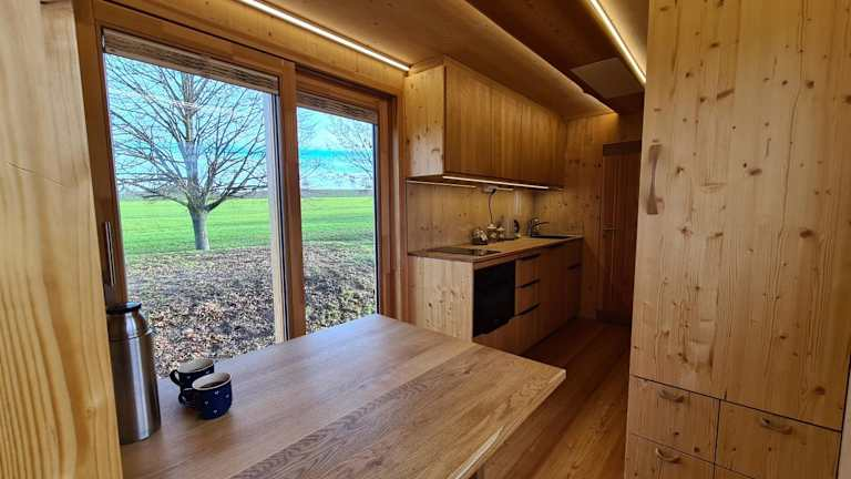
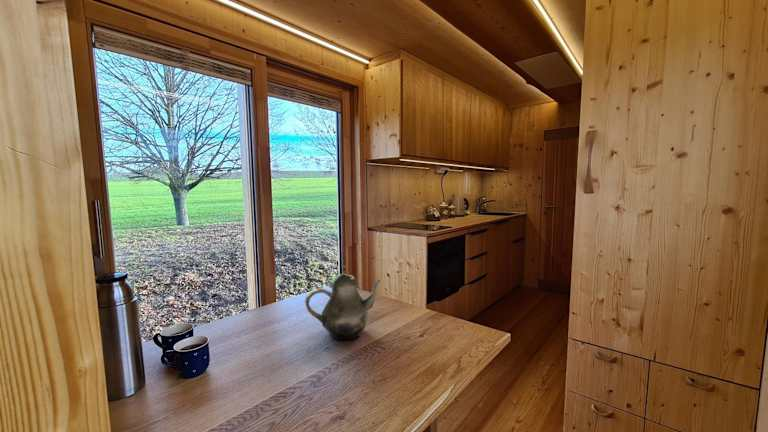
+ teapot (344, 299)
